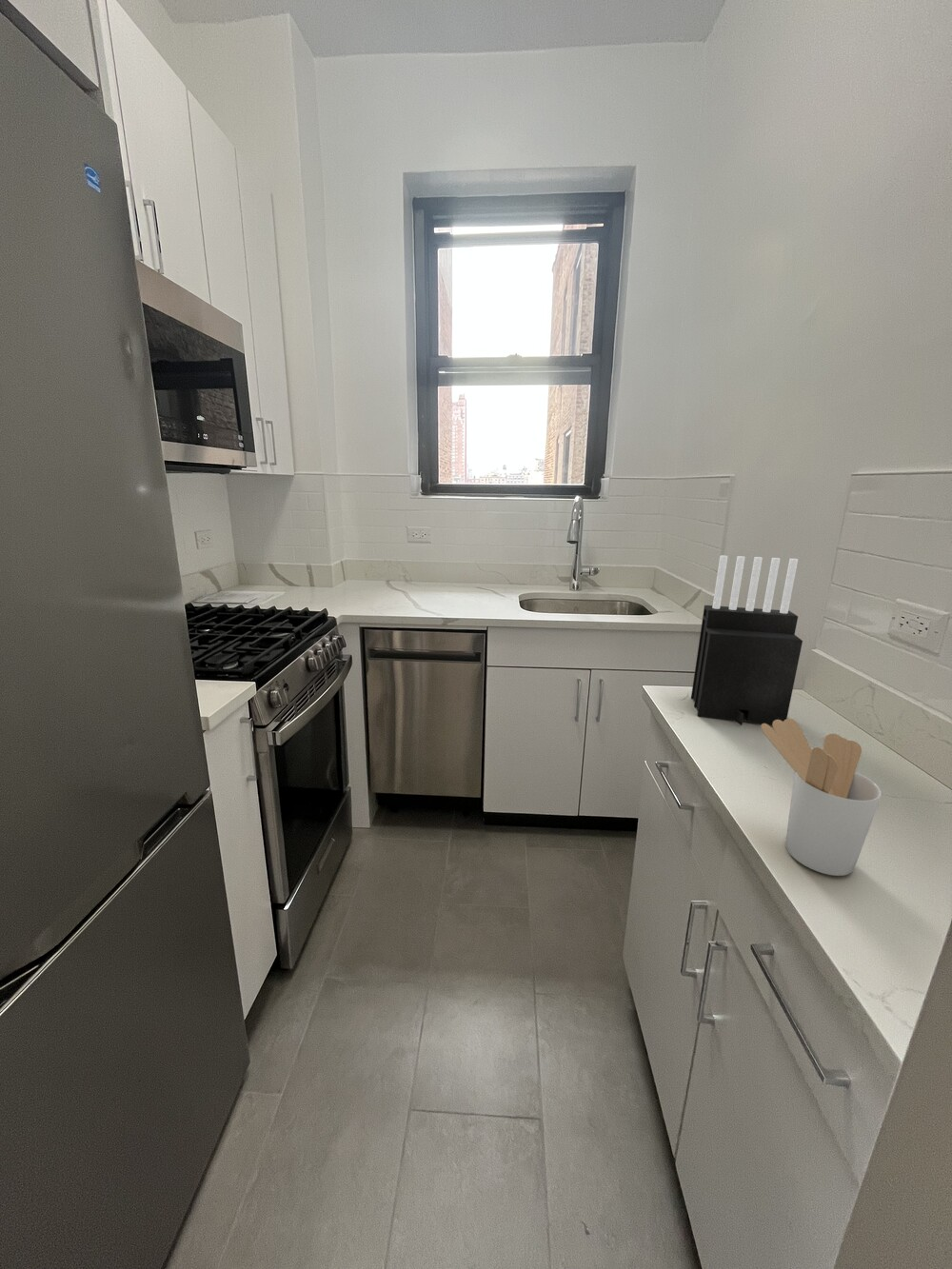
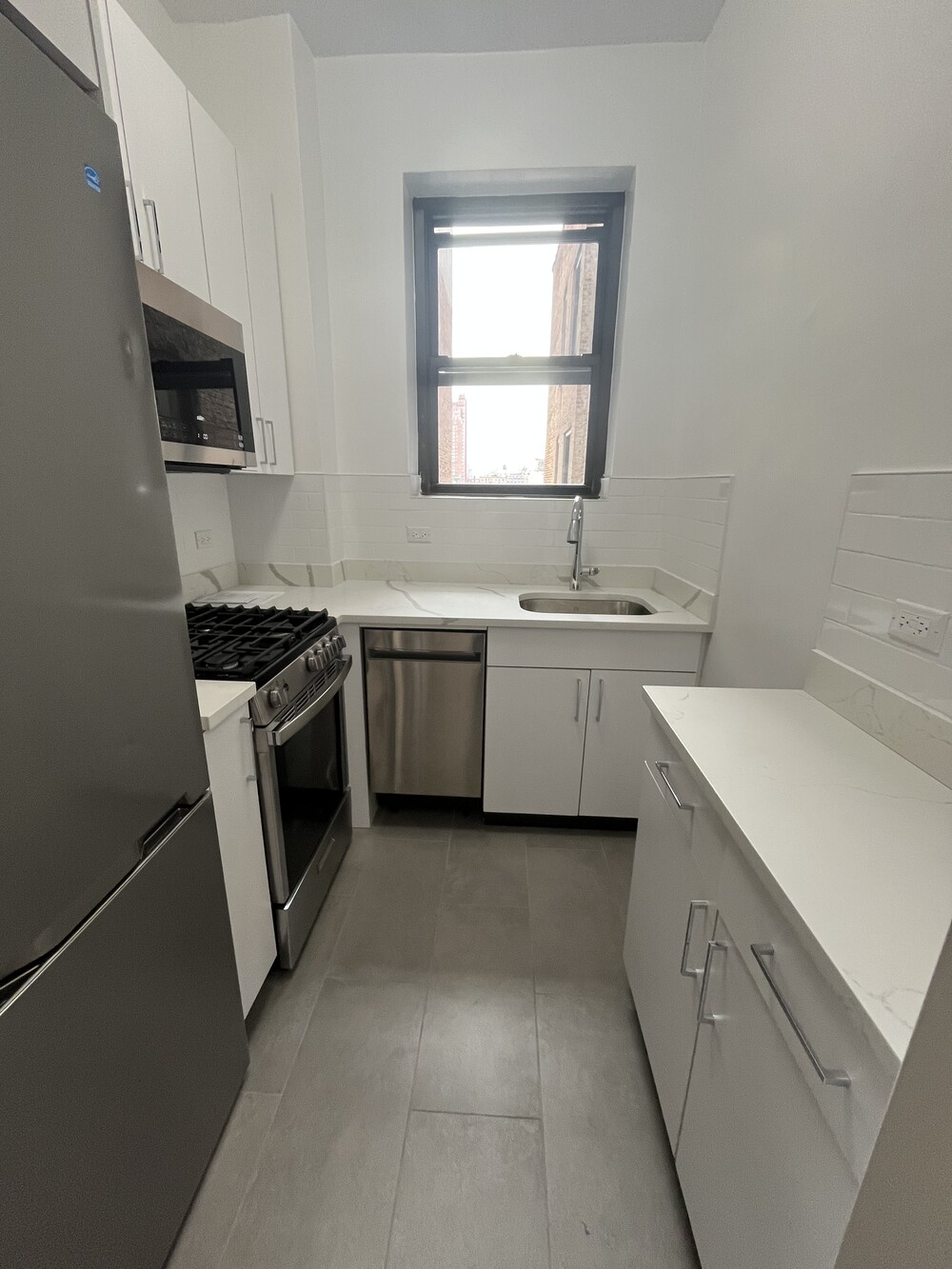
- knife block (748, 640)
- utensil holder (811, 790)
